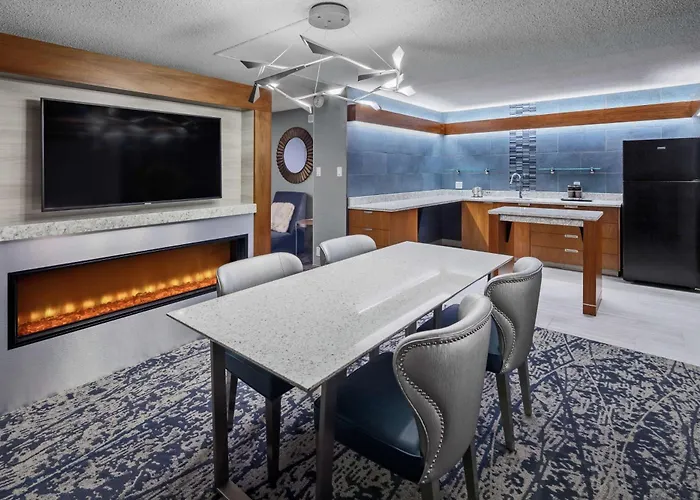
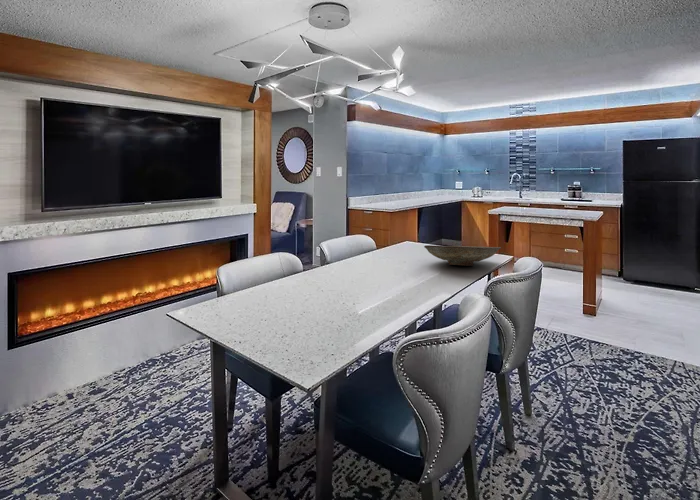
+ decorative bowl (461, 255)
